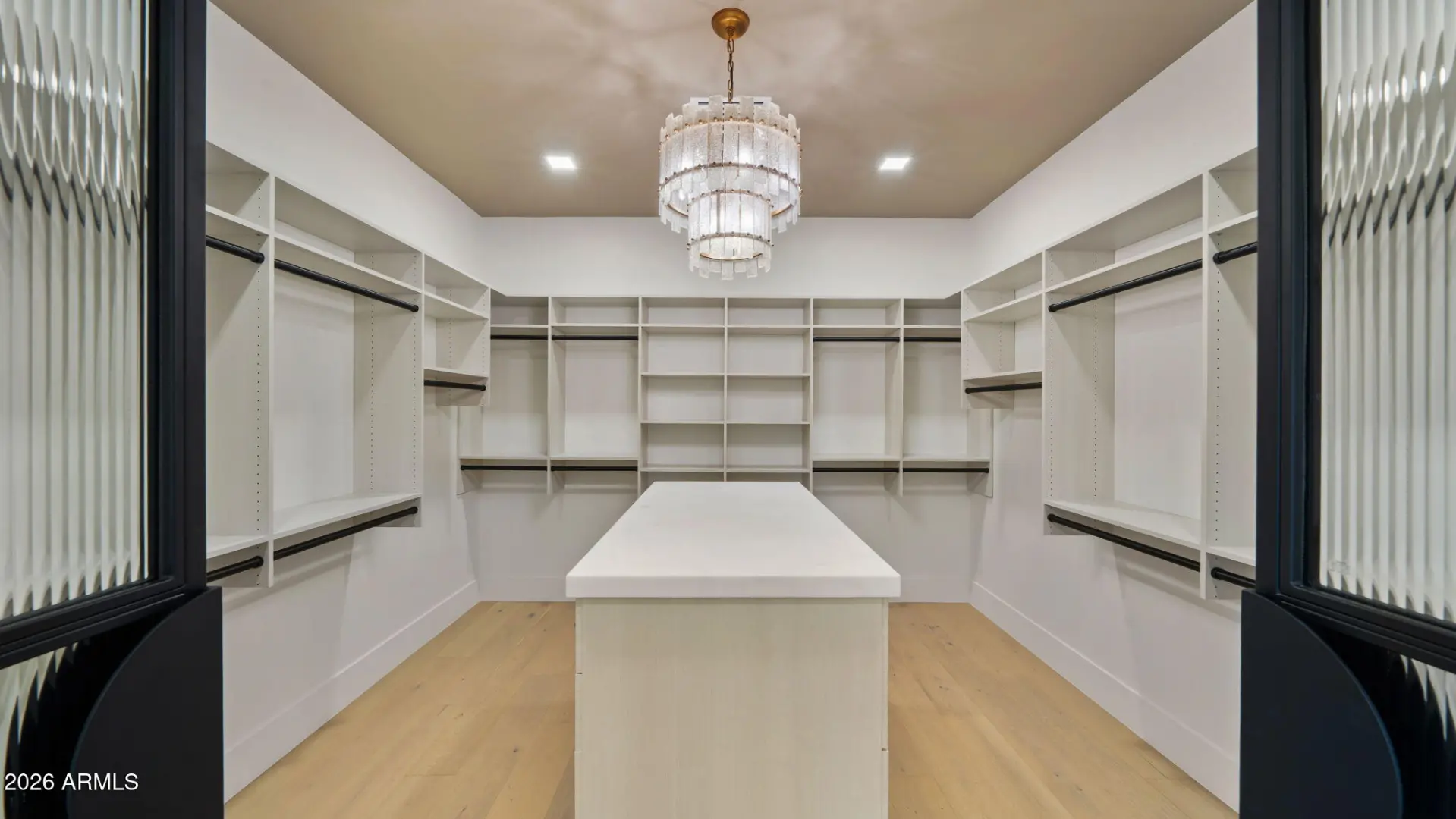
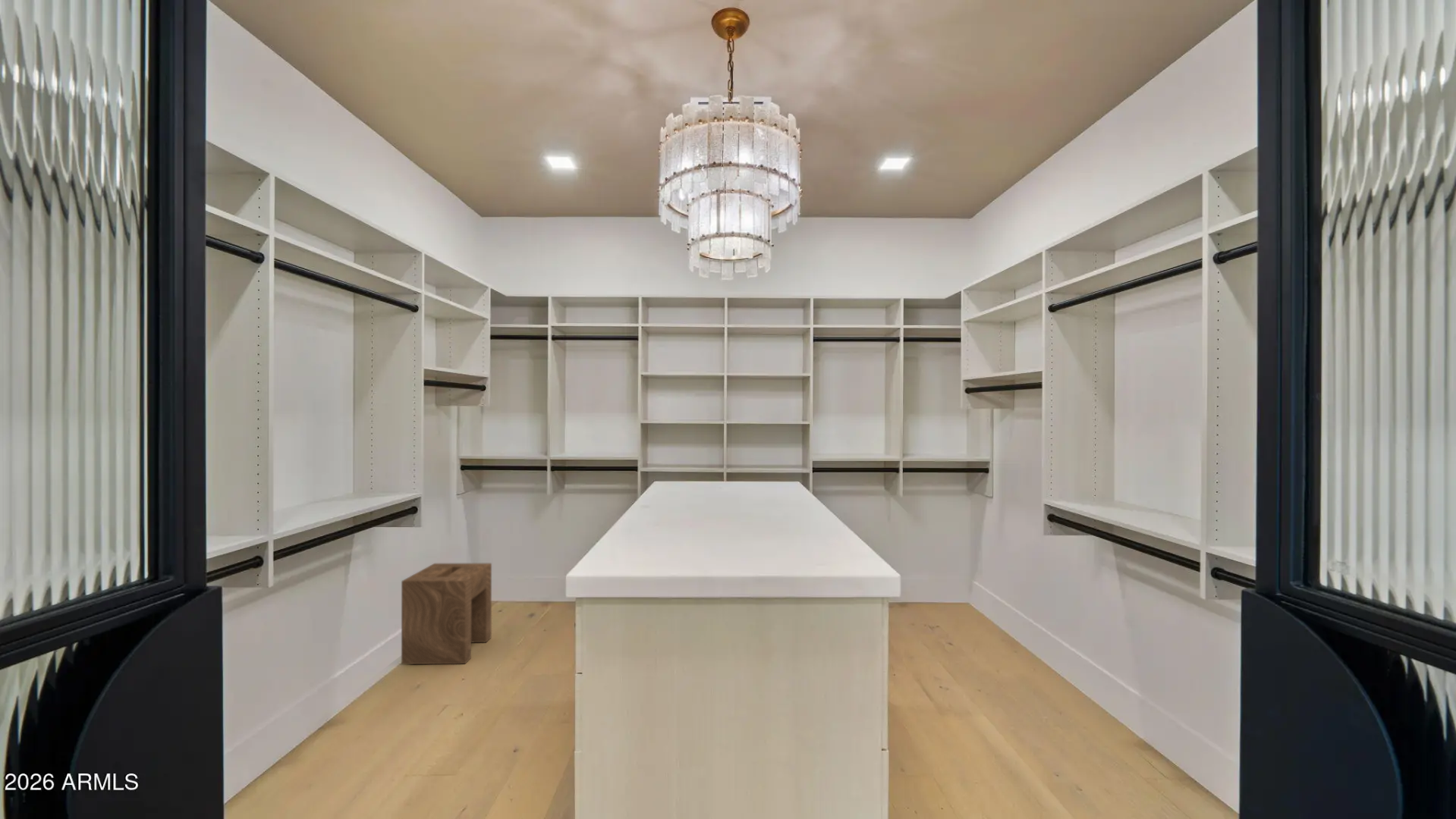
+ stool (448, 610)
